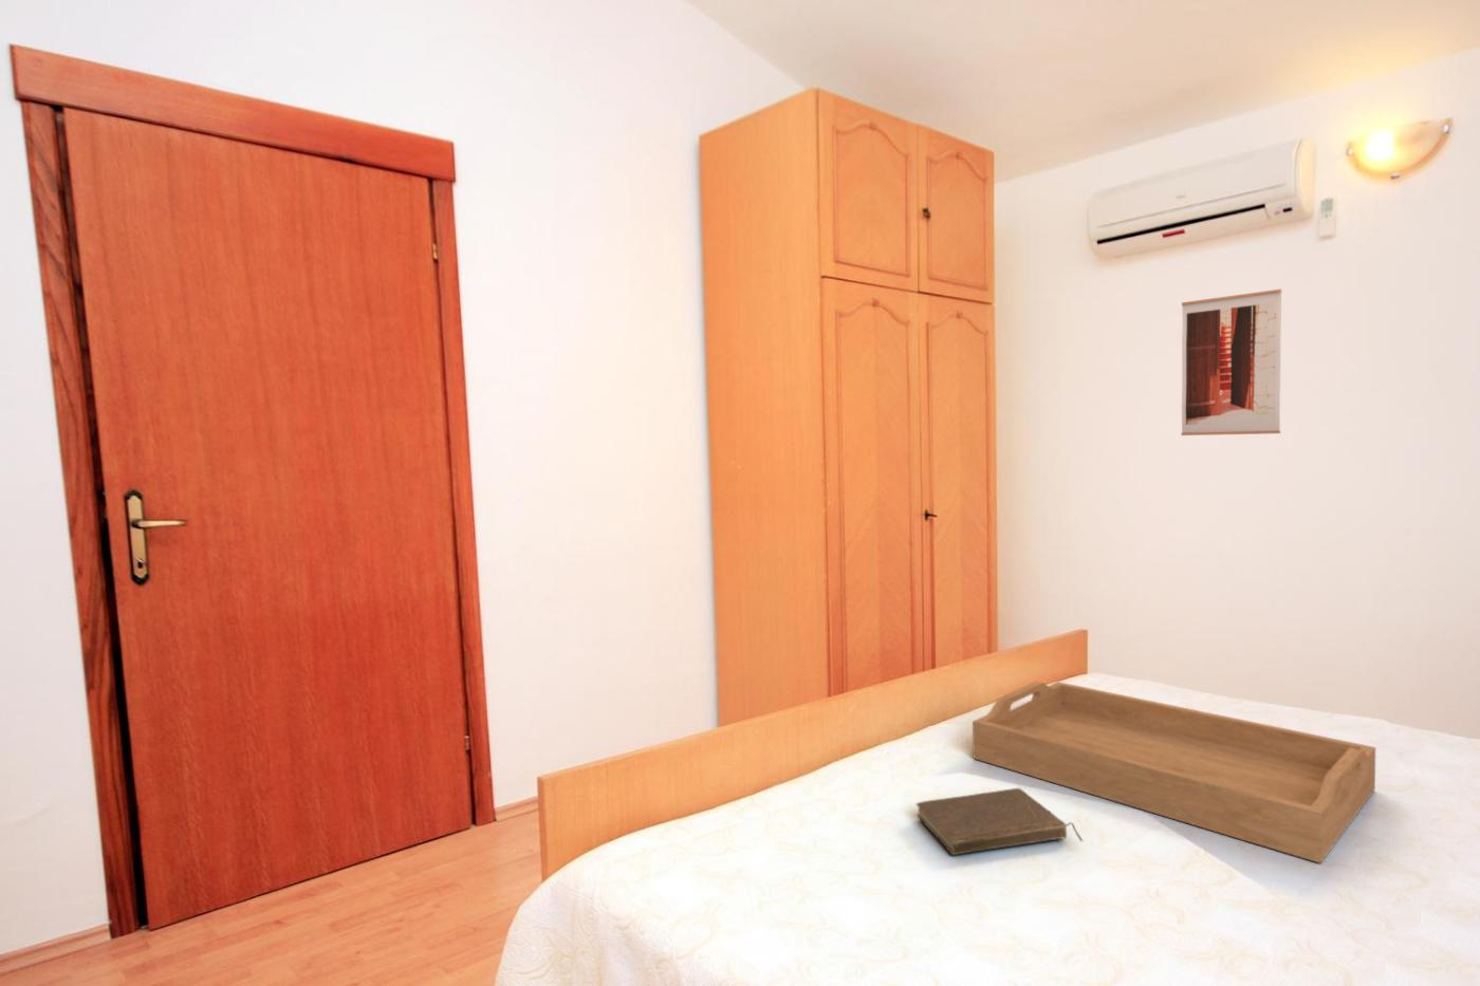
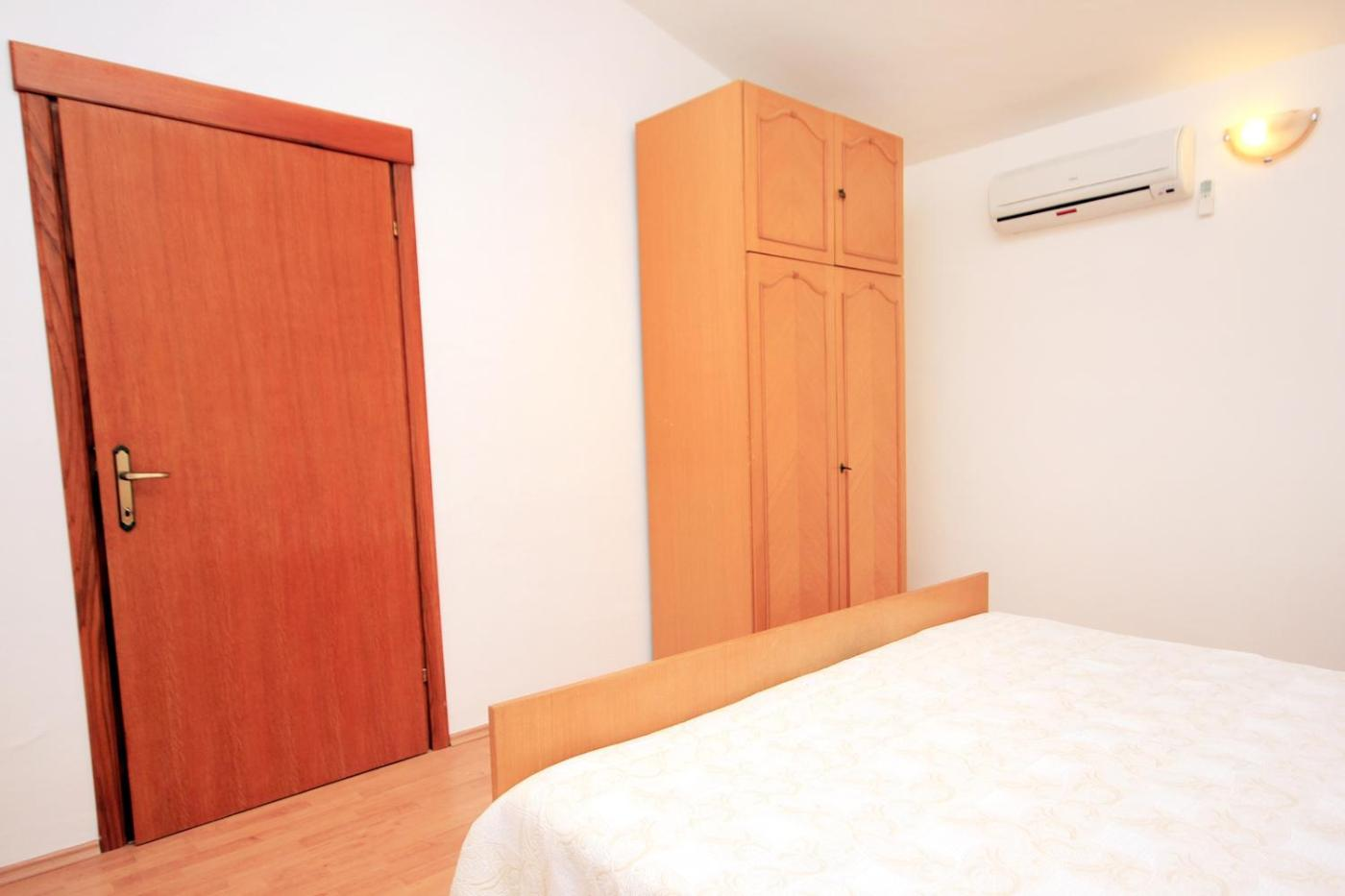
- book (997, 825)
- serving tray (1161, 747)
- wall art (1228, 365)
